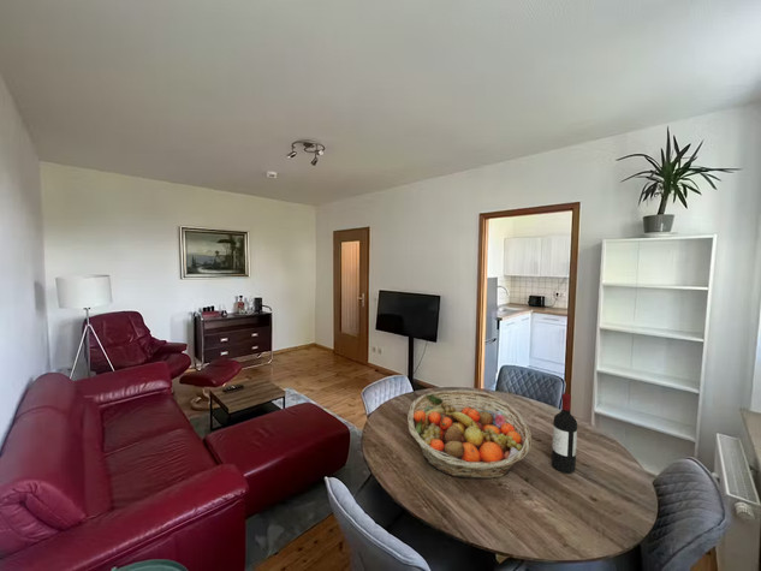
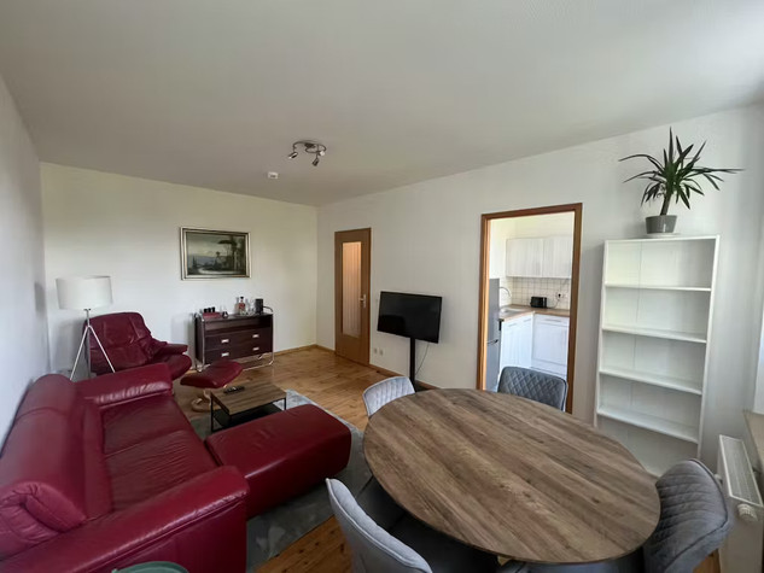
- wine bottle (564, 430)
- fruit basket (466, 430)
